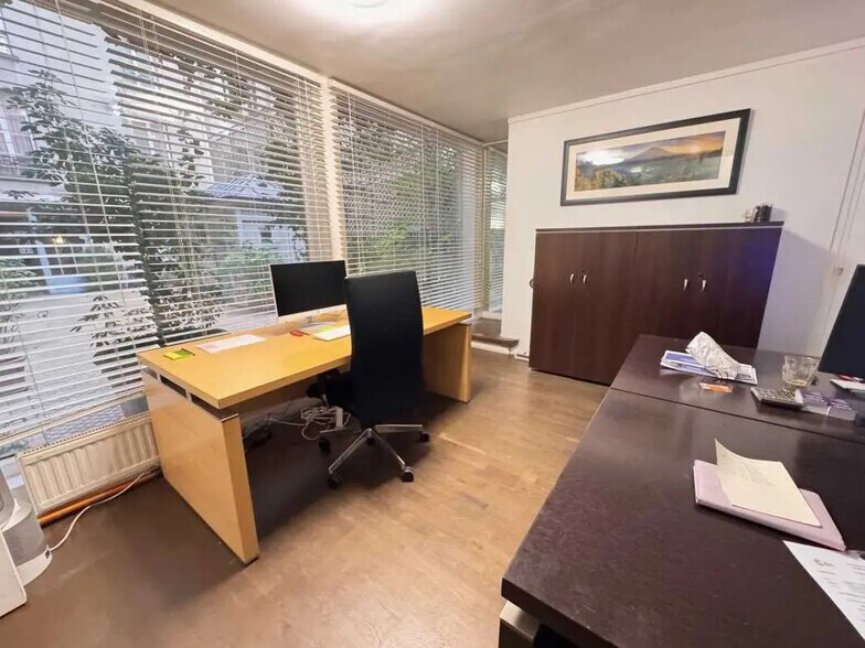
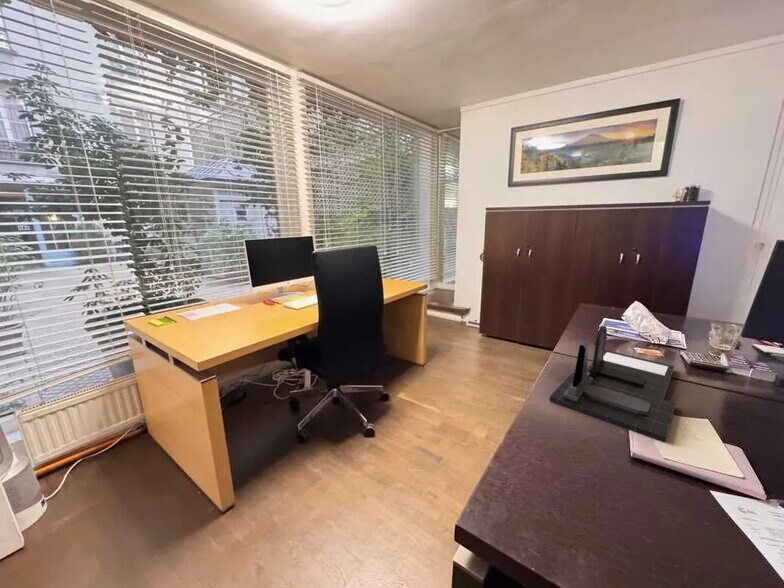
+ desk organizer (625, 360)
